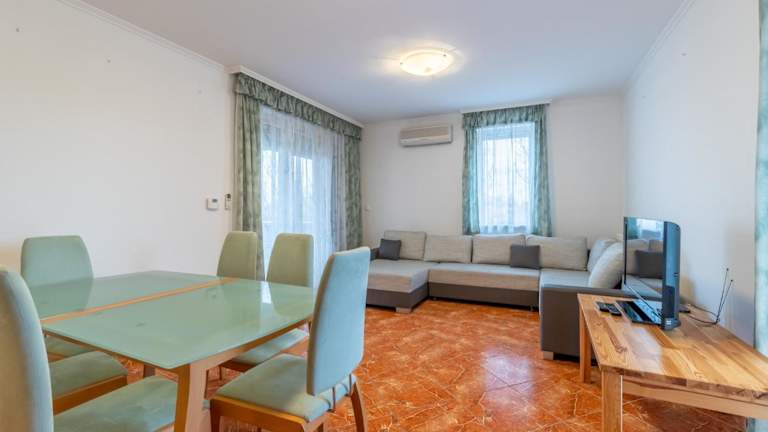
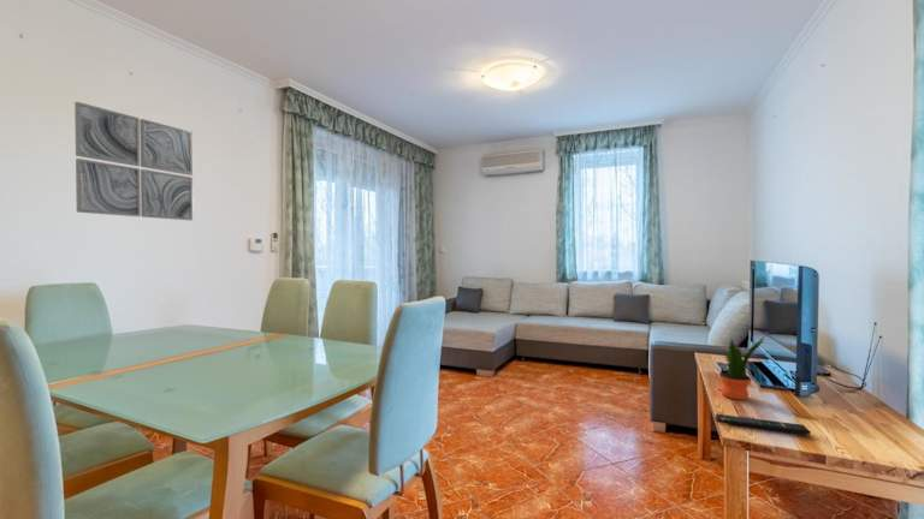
+ wall art (138, 168)
+ remote control (759, 424)
+ potted plant (741, 364)
